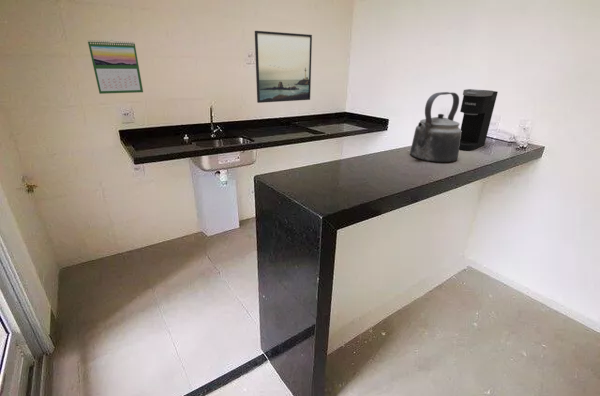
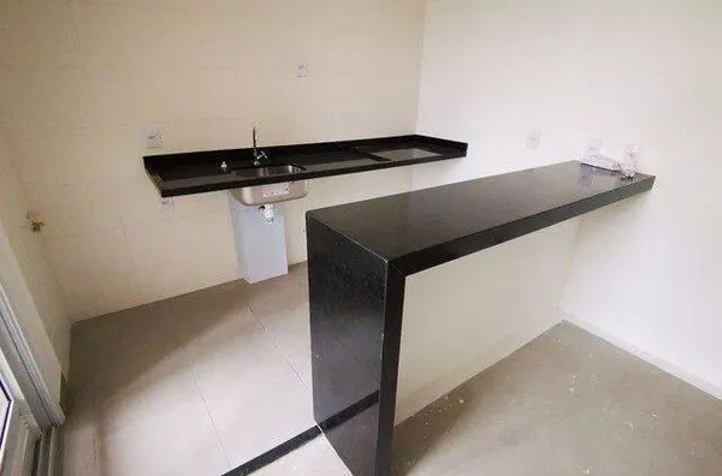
- calendar (116, 67)
- kettle (436, 126)
- coffee maker (474, 118)
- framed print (284, 68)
